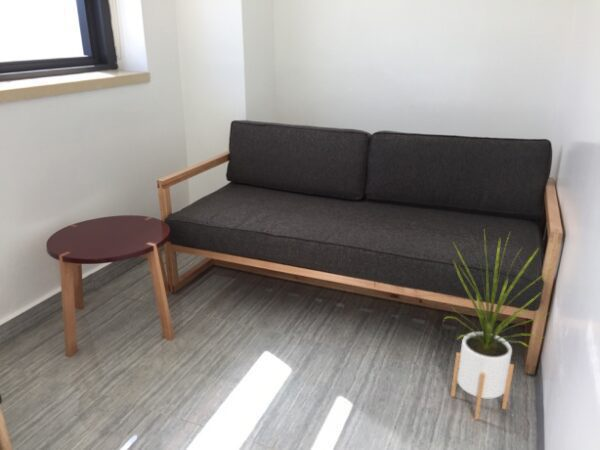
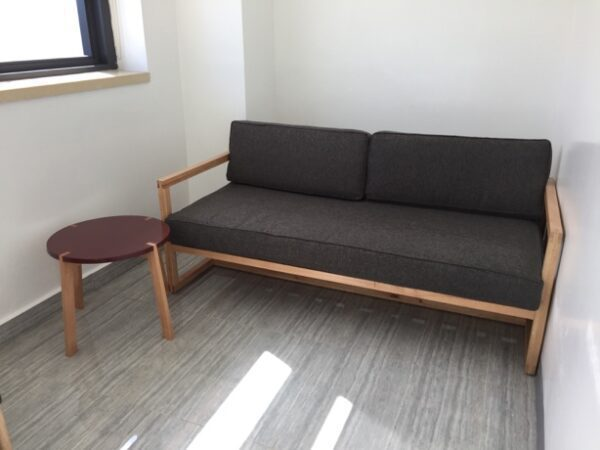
- house plant (492, 326)
